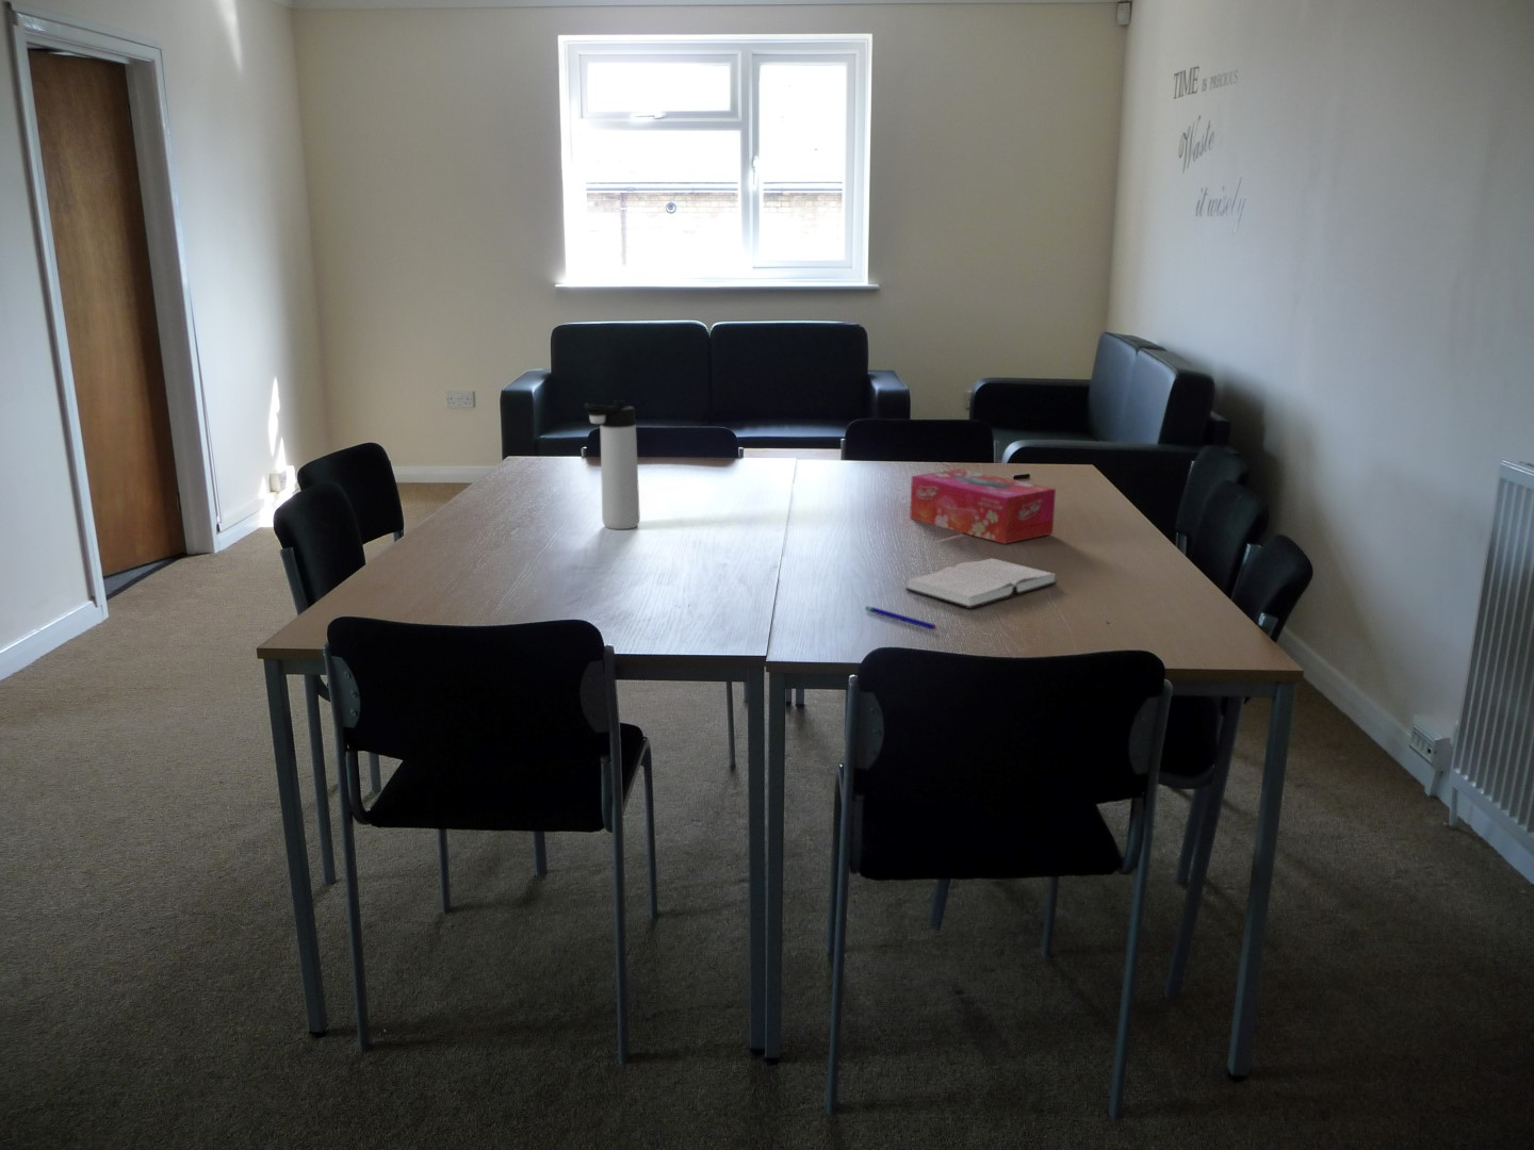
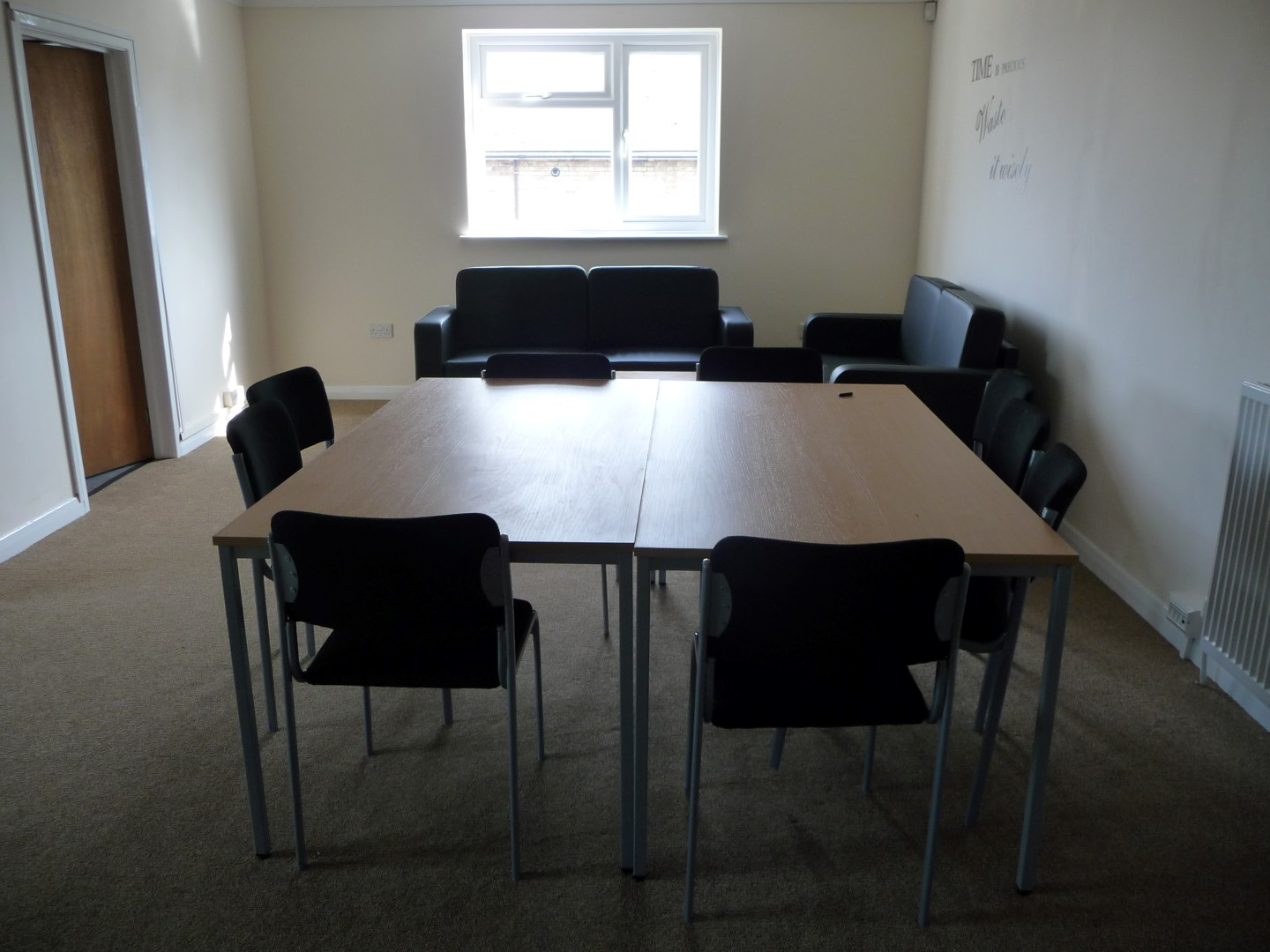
- thermos bottle (611, 465)
- pen (899, 616)
- tissue box (980, 504)
- hardback book (981, 580)
